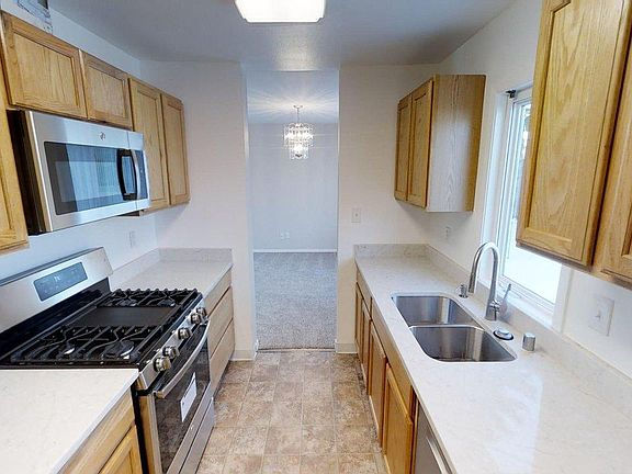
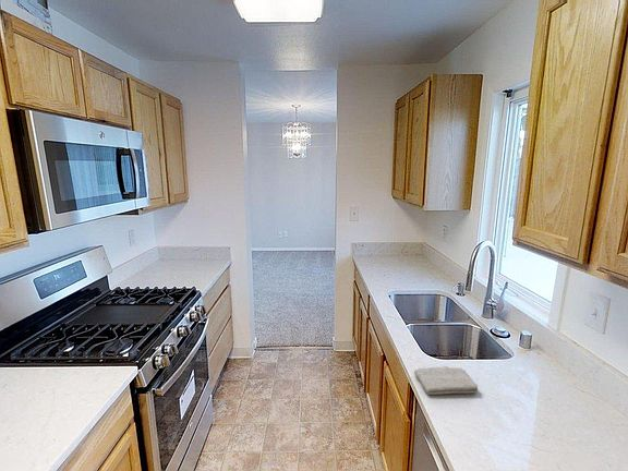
+ washcloth (445, 379)
